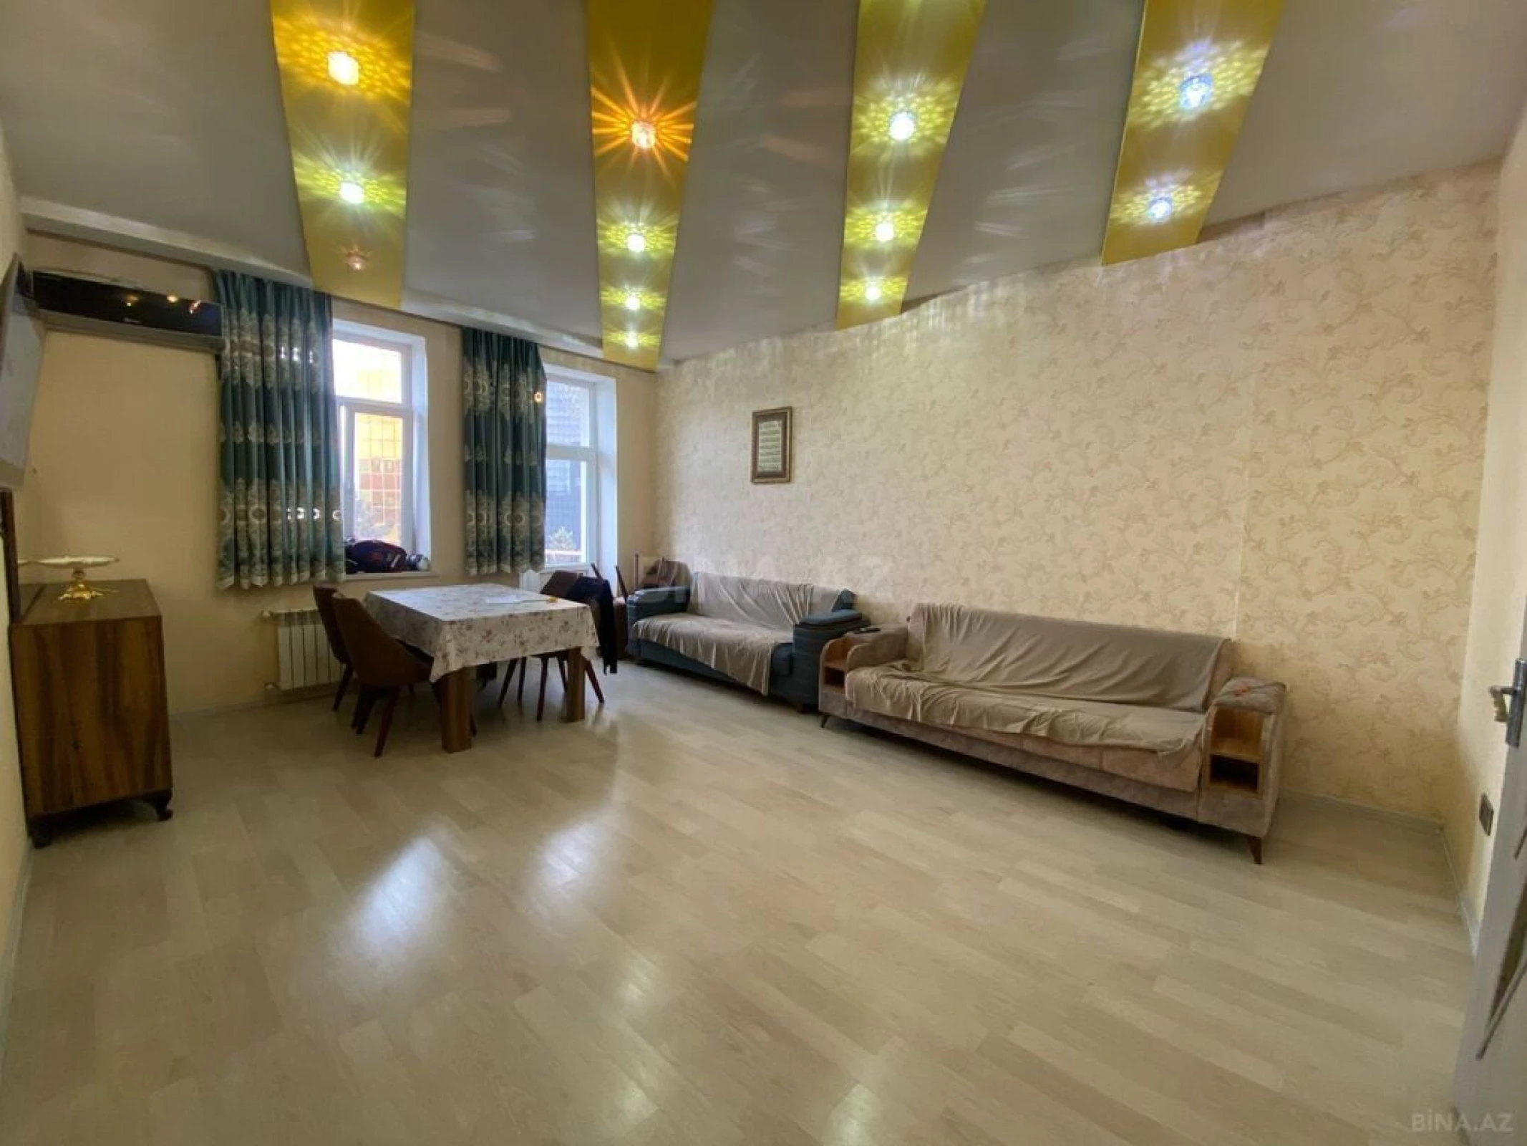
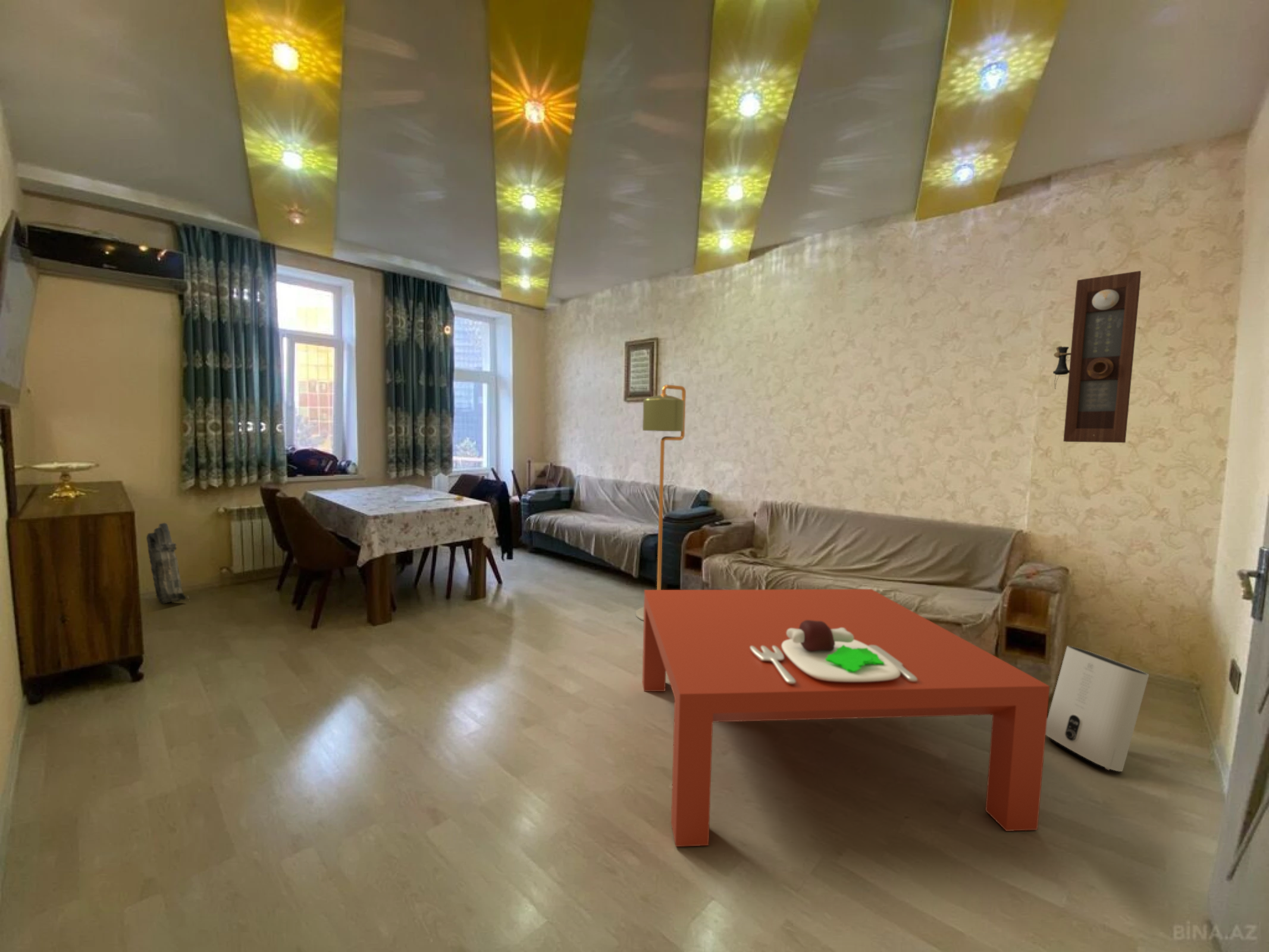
+ coffee table (800, 669)
+ floor lamp (663, 502)
+ air purifier (1093, 704)
+ architectural model (167, 563)
+ pendulum clock (1091, 362)
